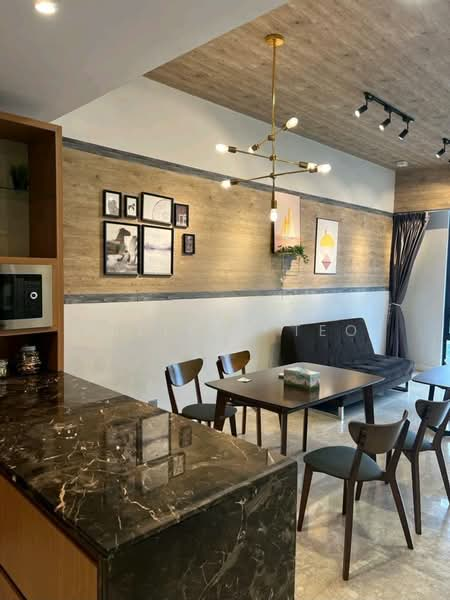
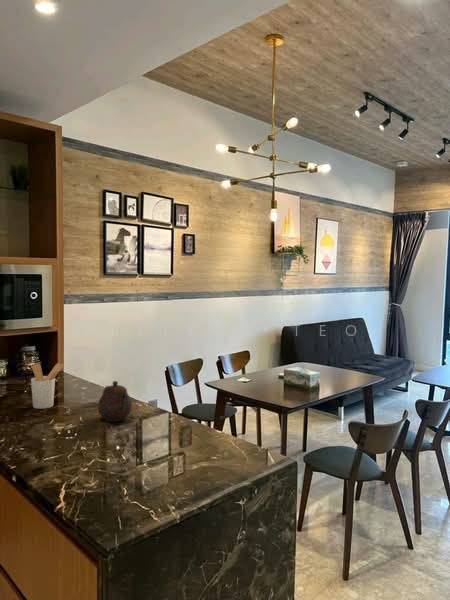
+ utensil holder (48, 384)
+ teapot (114, 399)
